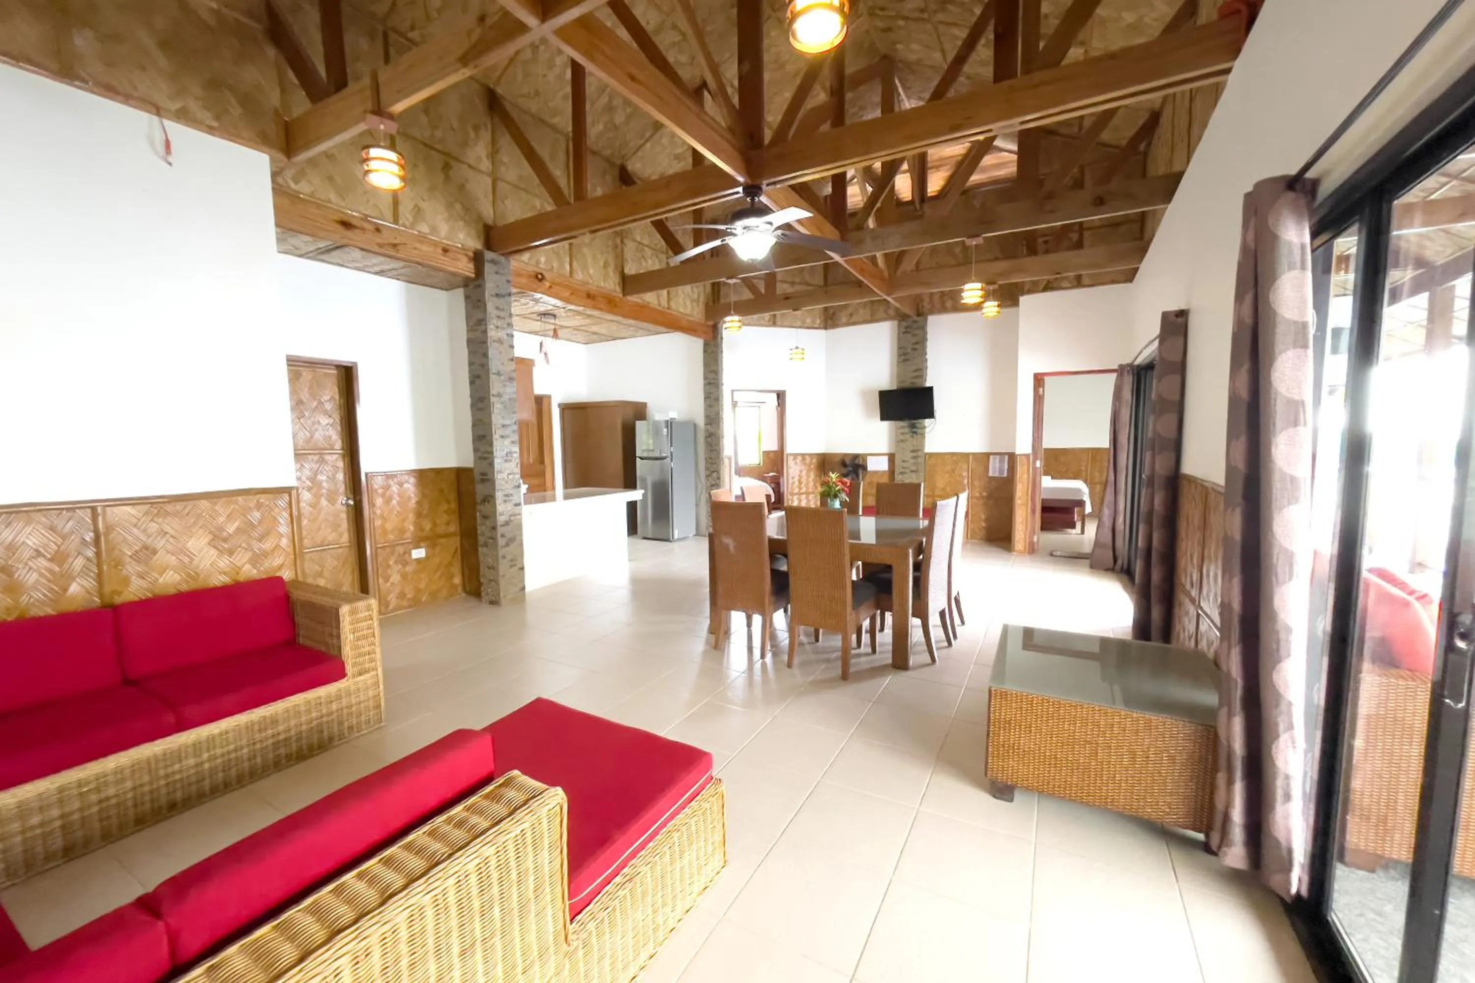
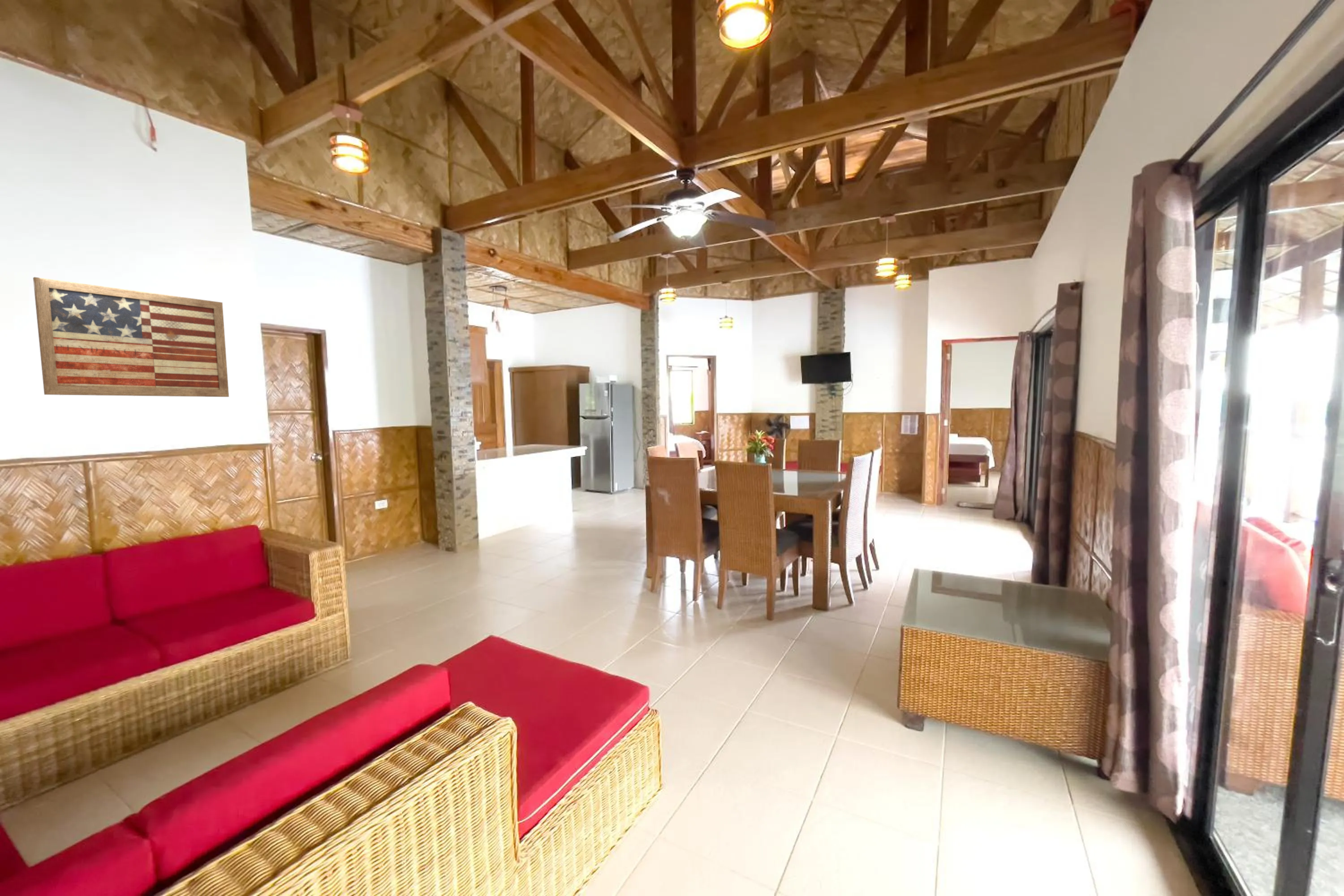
+ wall art (142, 344)
